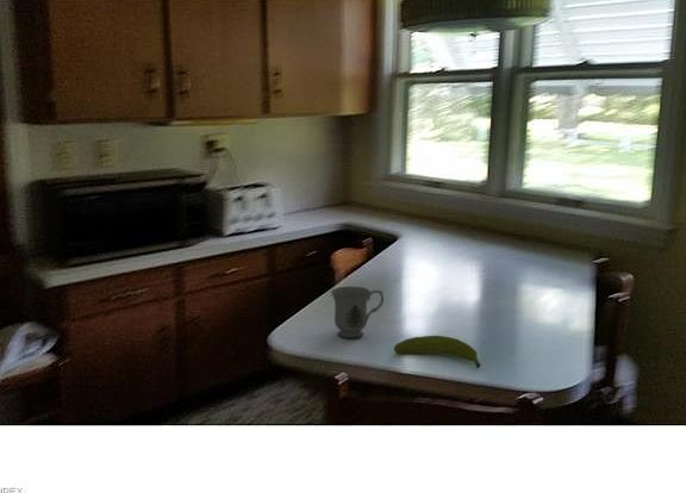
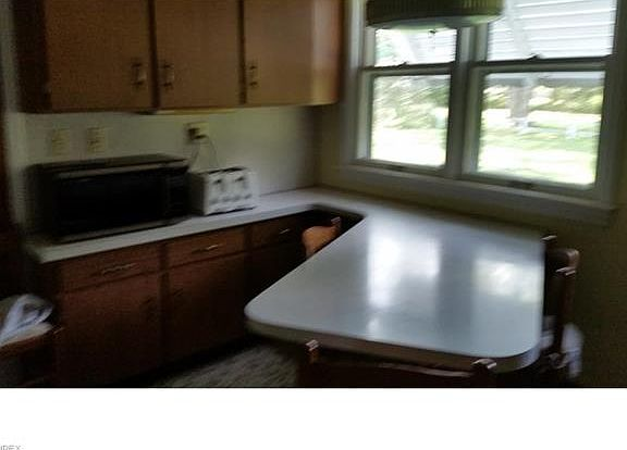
- mug (357, 312)
- fruit (435, 350)
